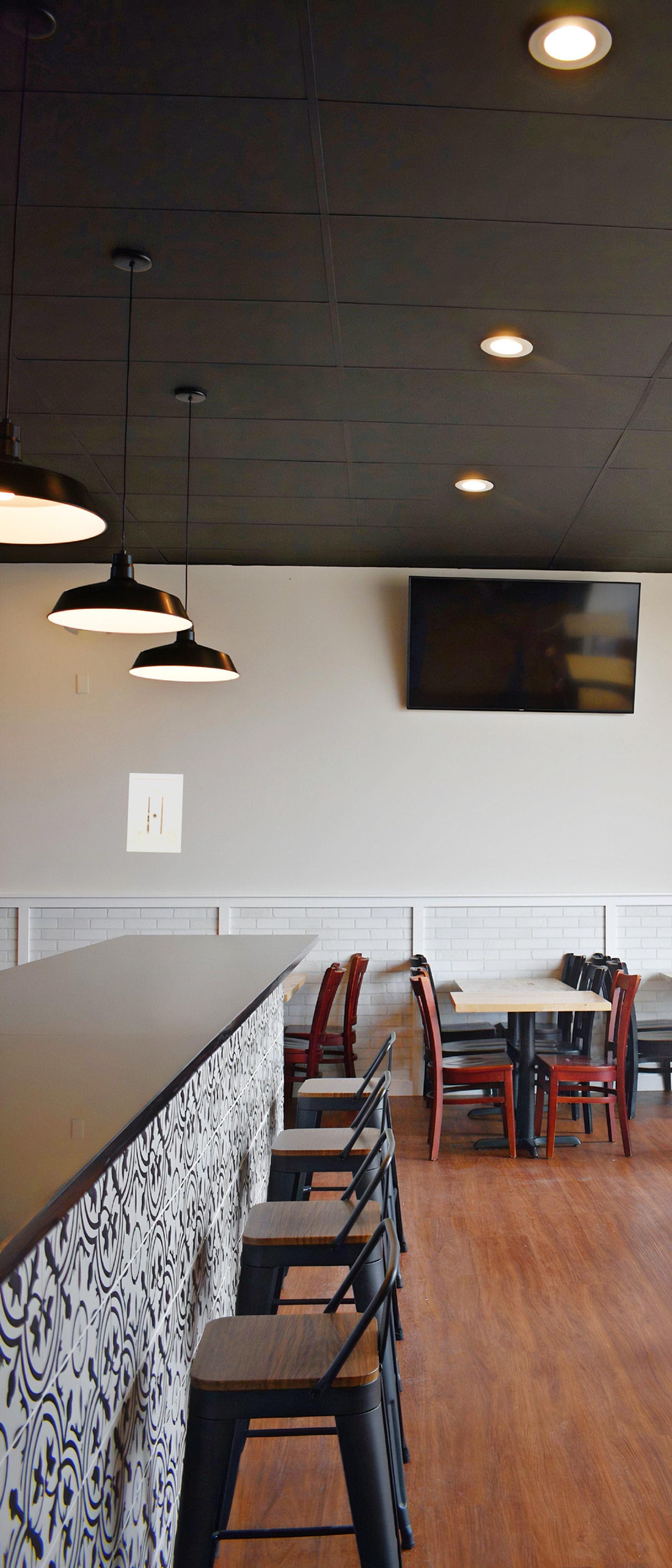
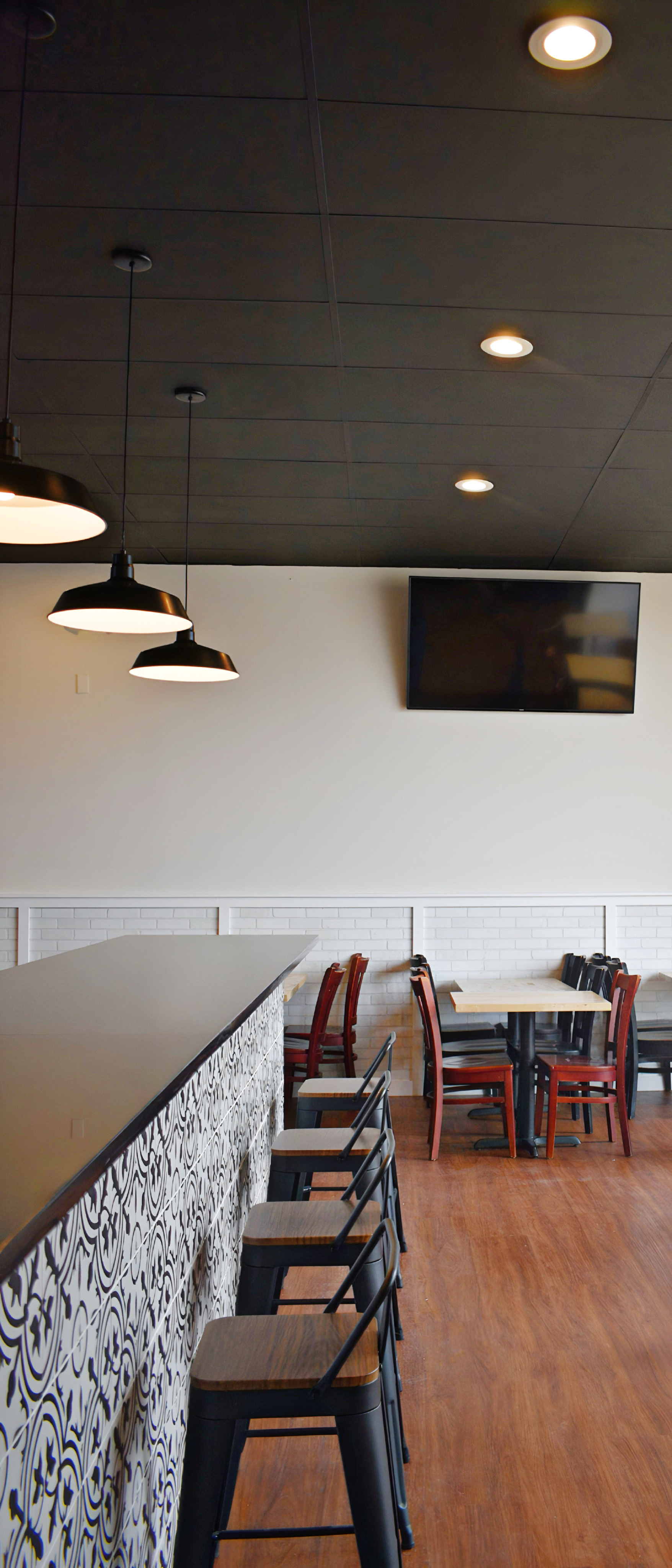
- wall art (155, 813)
